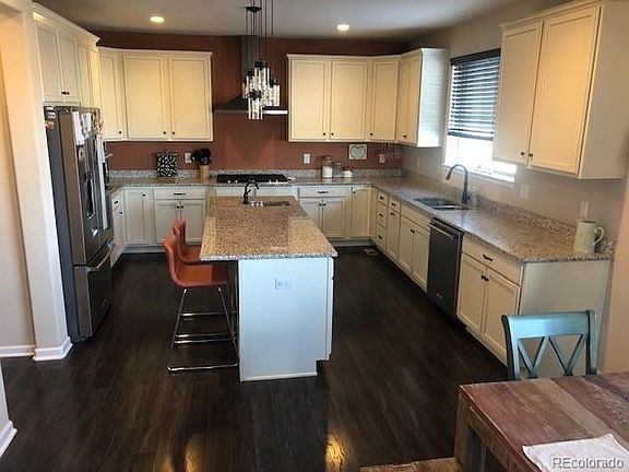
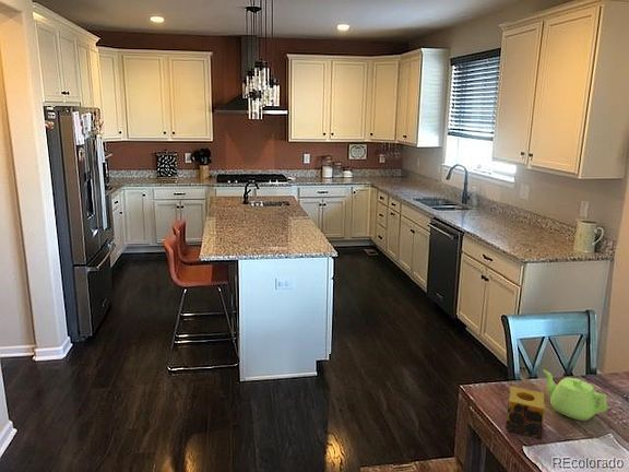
+ candle (525, 411)
+ teapot (572, 394)
